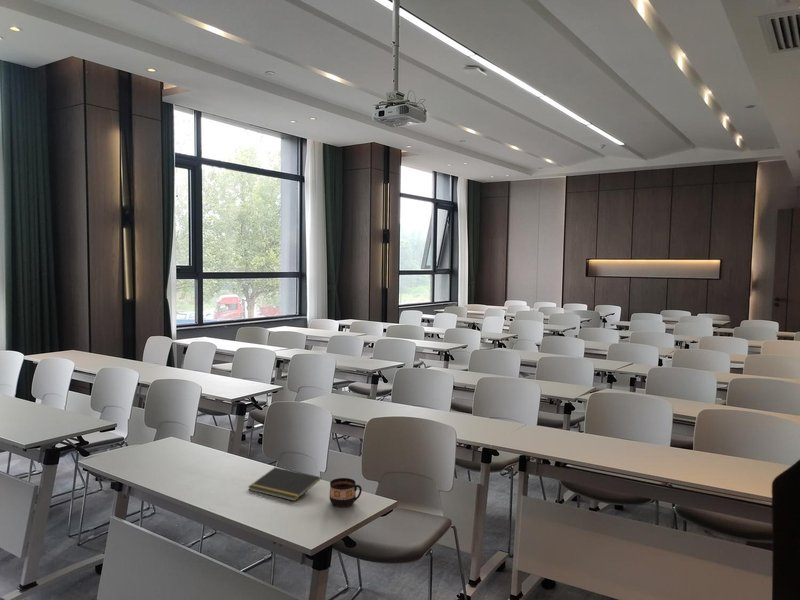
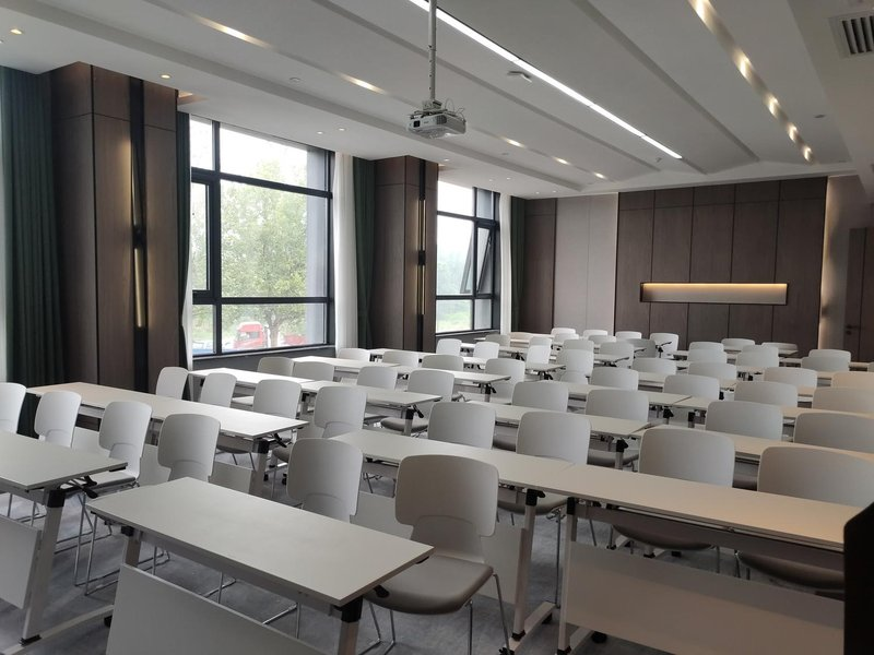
- cup (343, 493)
- notepad (284, 483)
